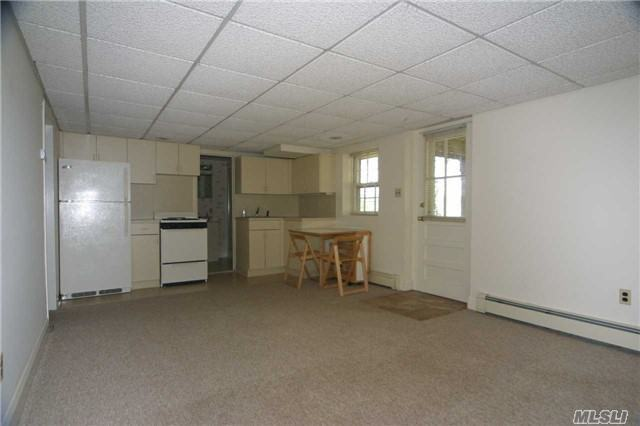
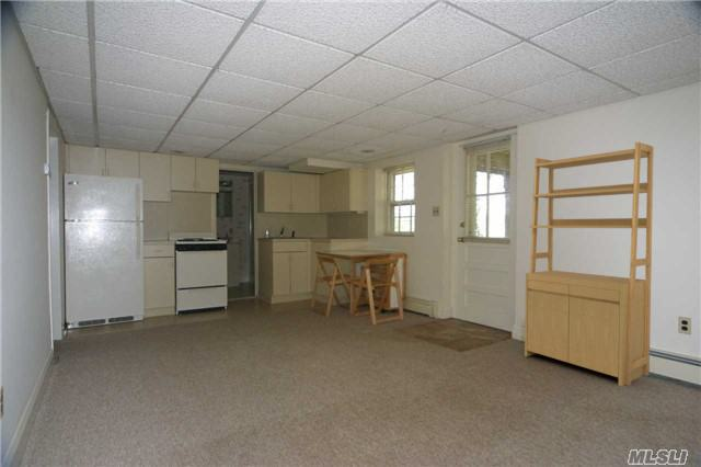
+ shelving unit (583, 273)
